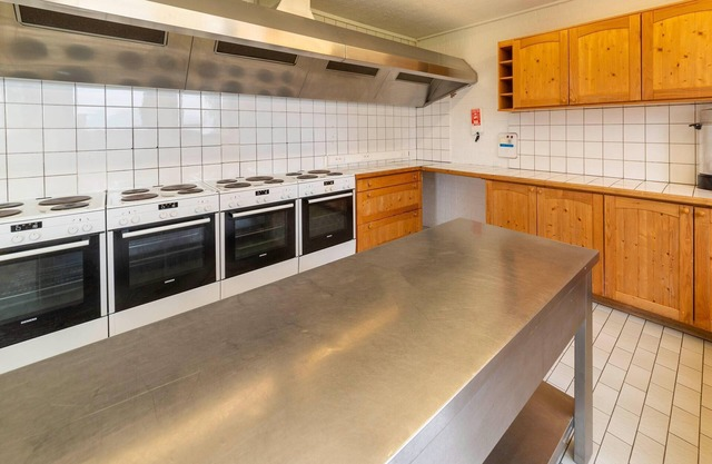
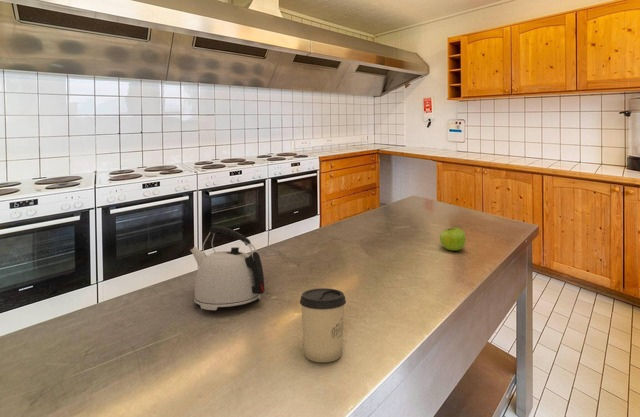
+ cup (323, 323)
+ fruit (452, 238)
+ kettle (225, 262)
